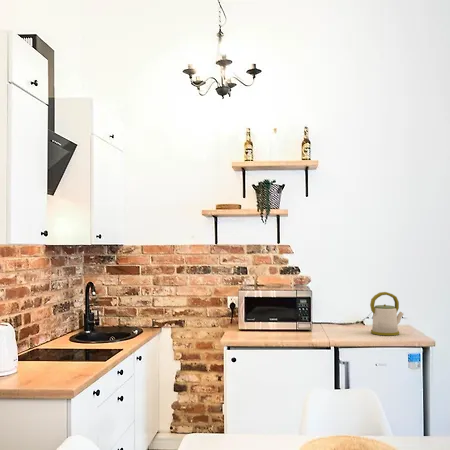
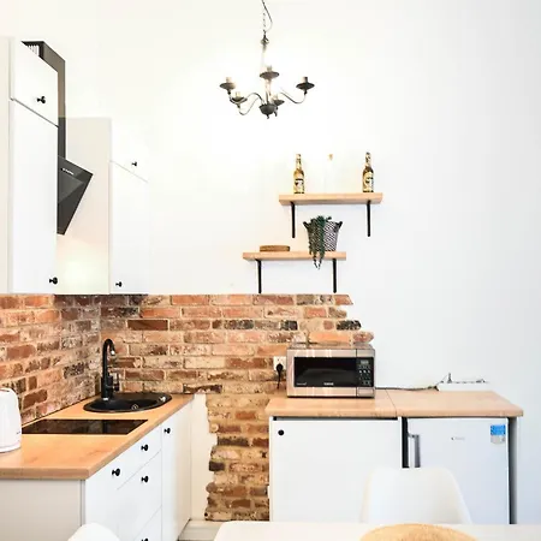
- kettle (387, 312)
